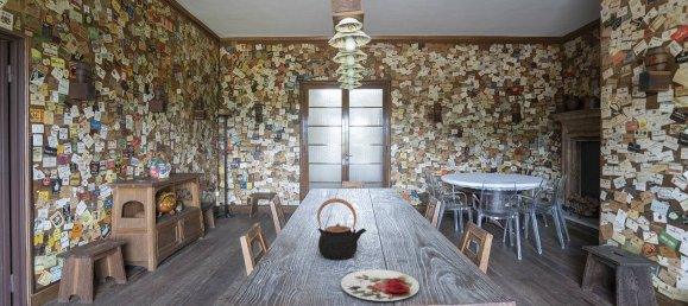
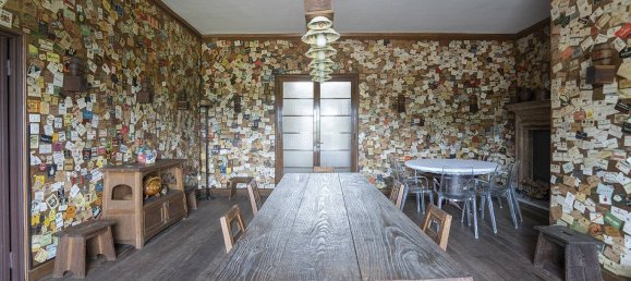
- teapot (341, 227)
- plate (379, 282)
